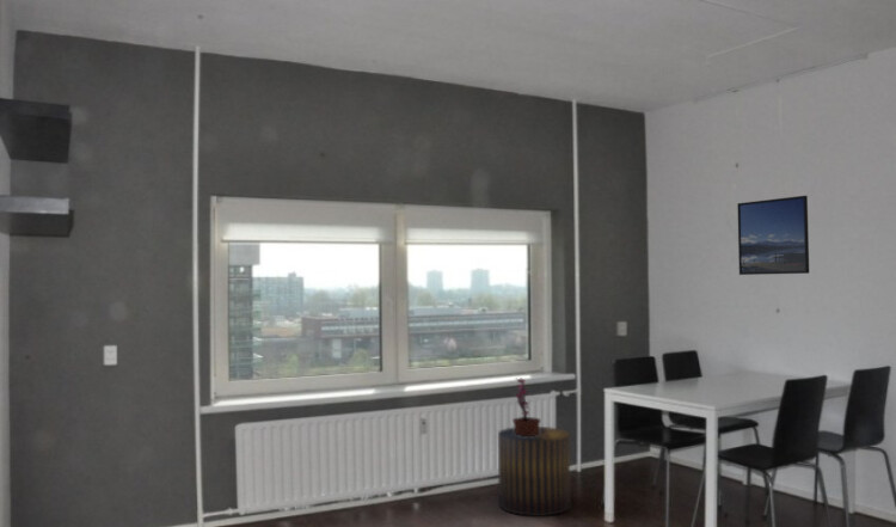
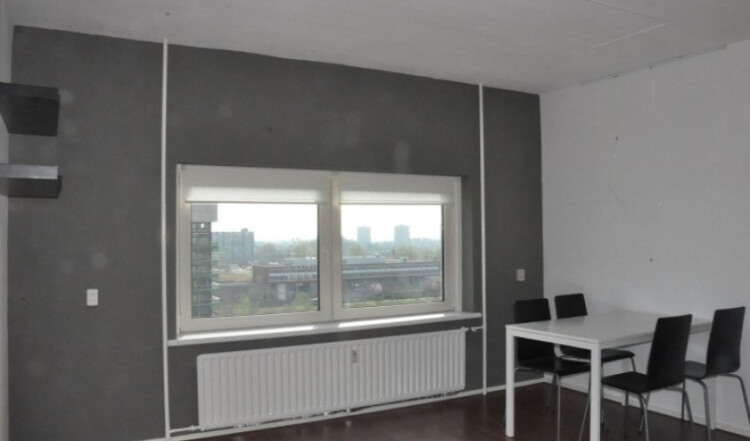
- stool (534, 468)
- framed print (772, 237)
- potted plant (527, 405)
